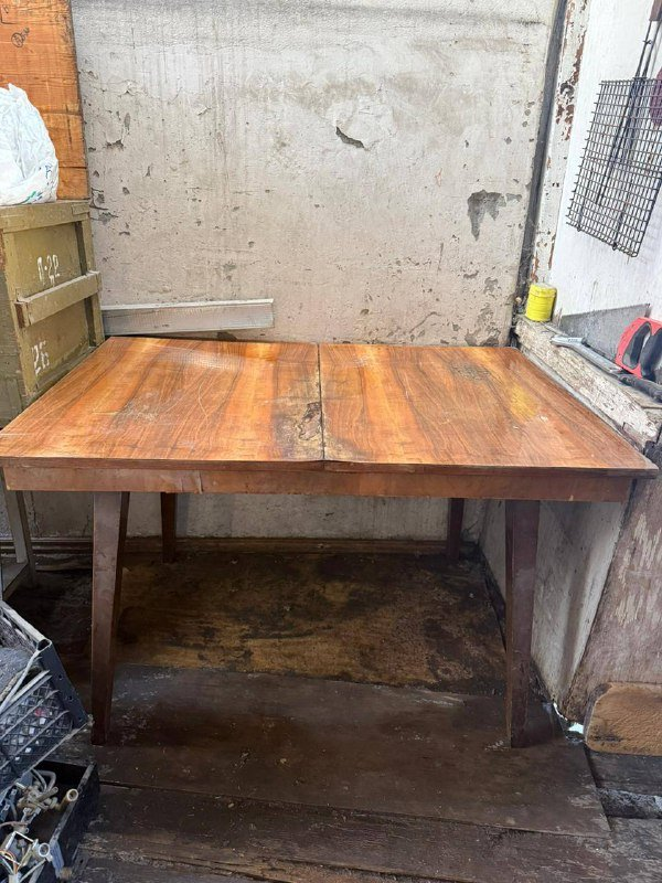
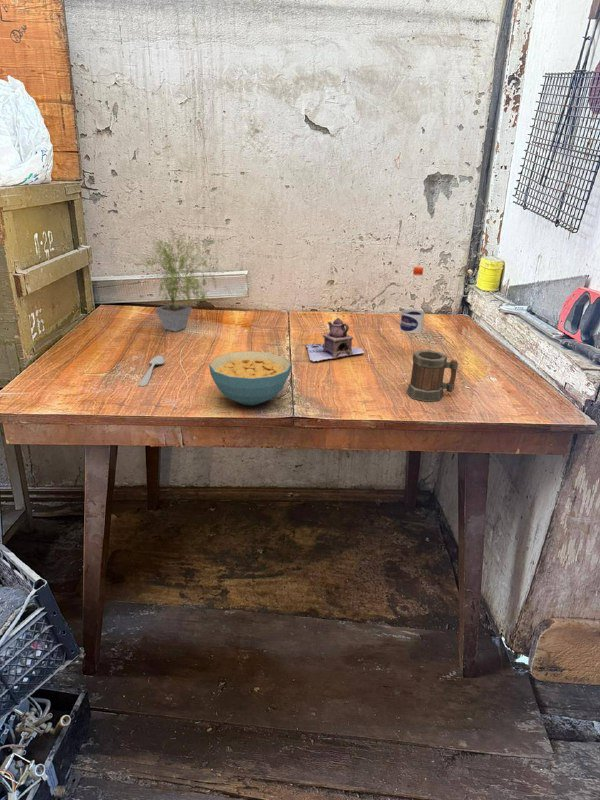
+ cereal bowl (250, 382)
+ potted plant (179, 278)
+ spoon (151, 369)
+ mug (432, 375)
+ teapot (336, 335)
+ water bottle (412, 314)
